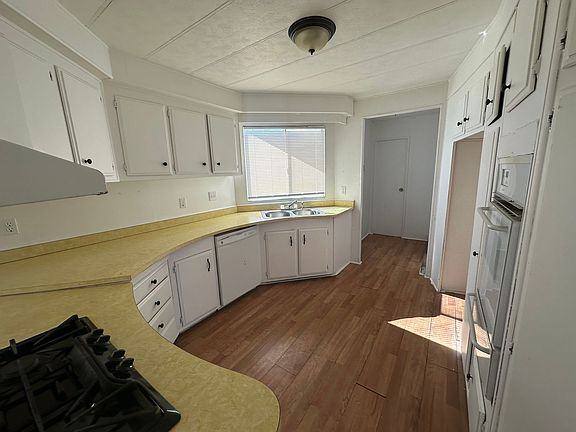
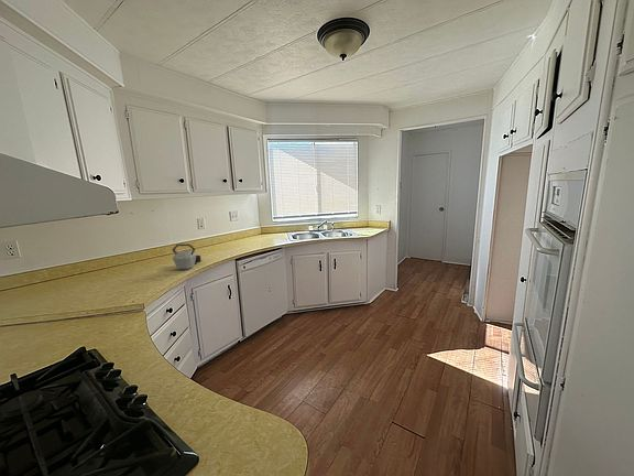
+ kettle (189, 253)
